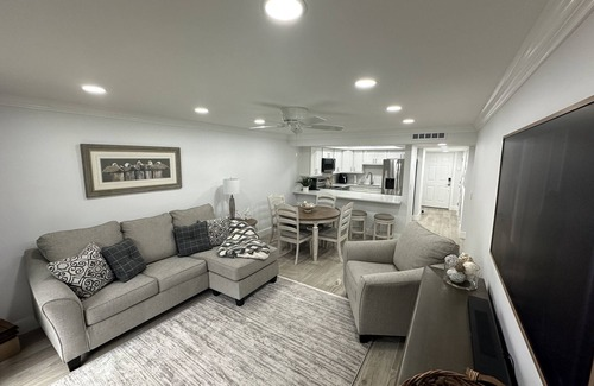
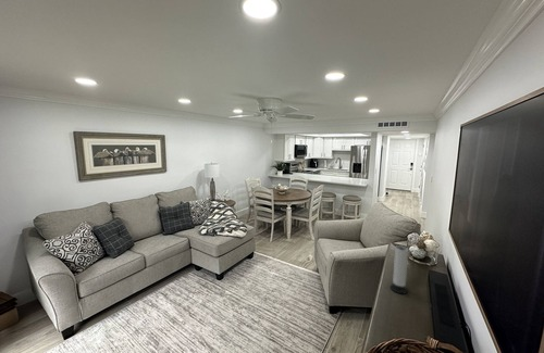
+ speaker (399, 268)
